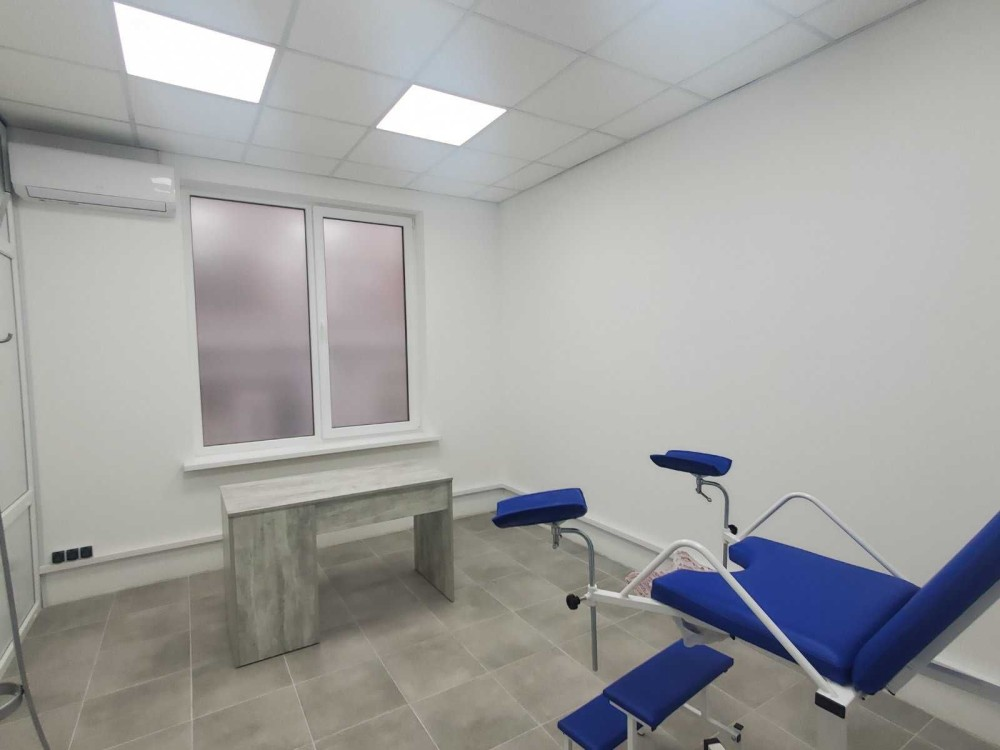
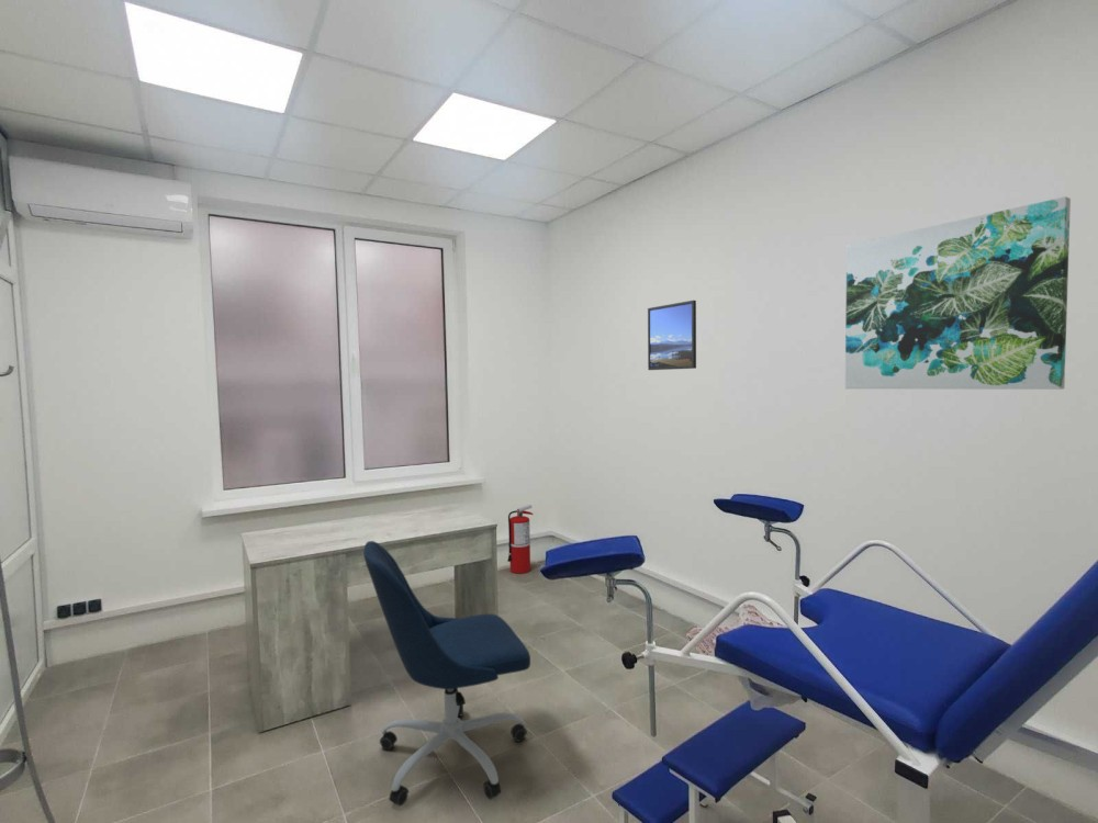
+ office chair (449, 650)
+ fire extinguisher (519, 538)
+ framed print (671, 337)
+ wall art (941, 307)
